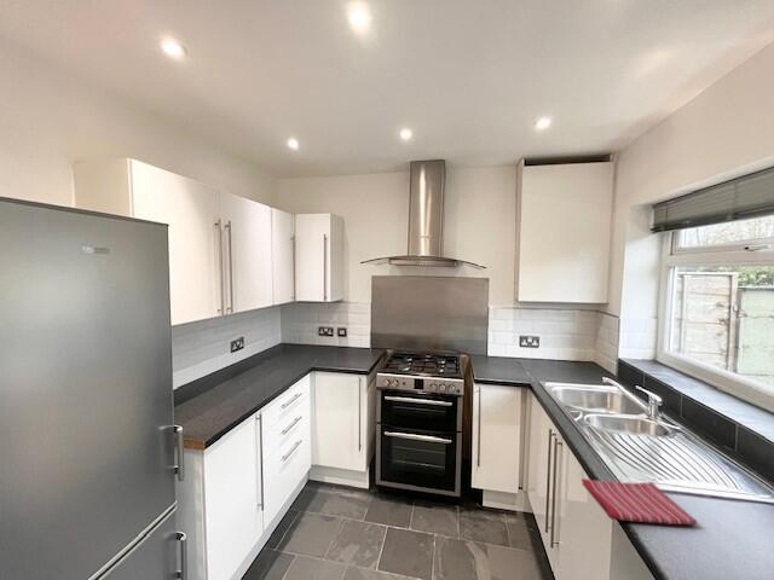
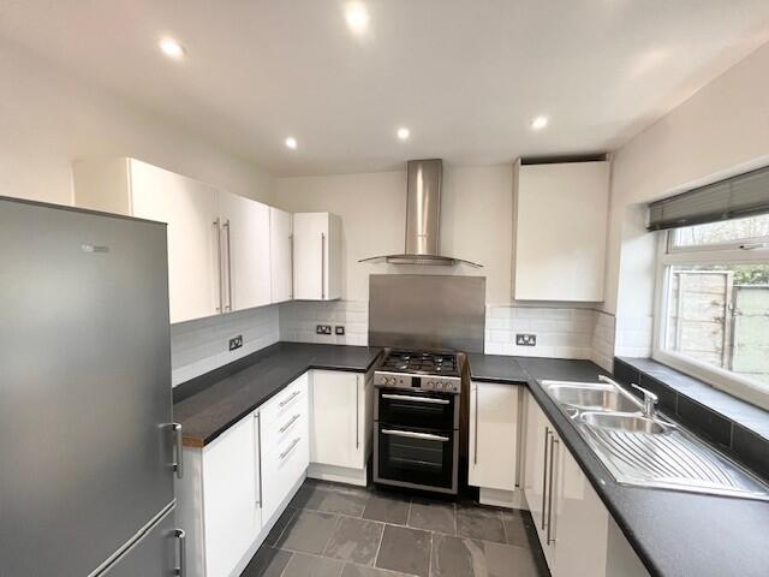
- dish towel (633, 499)
